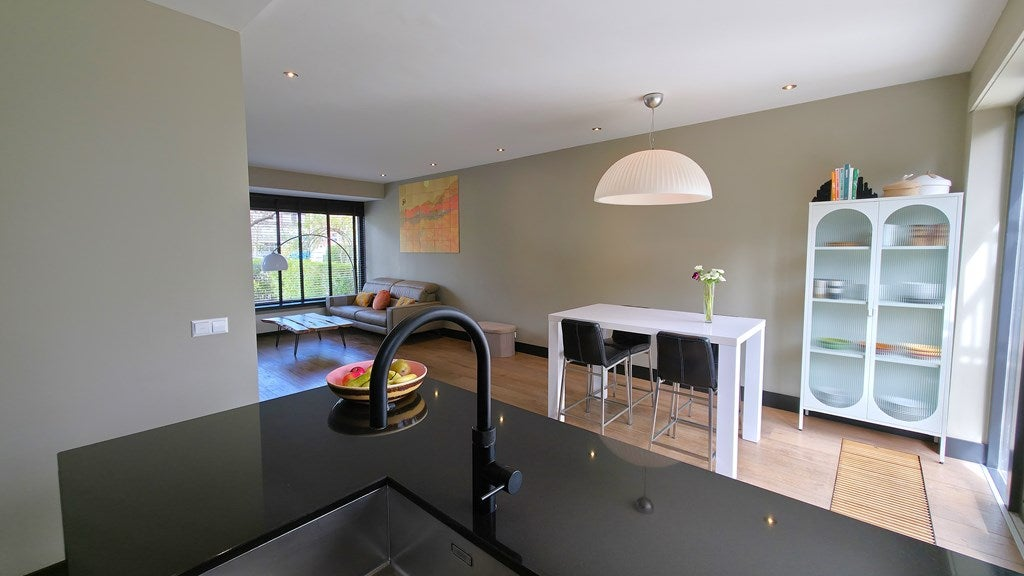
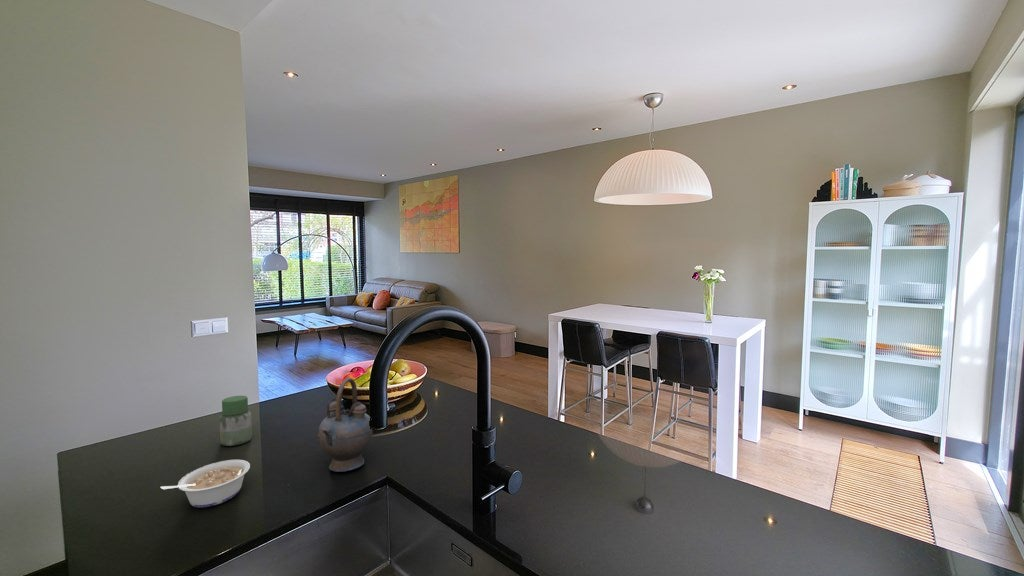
+ legume (213, 483)
+ teapot (342, 424)
+ jar (235, 419)
